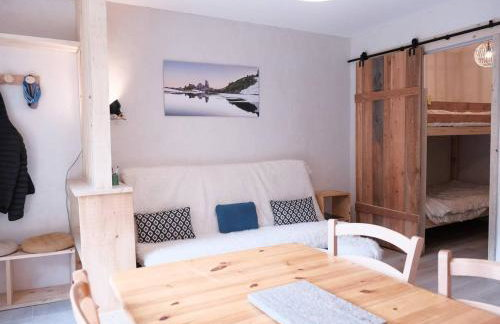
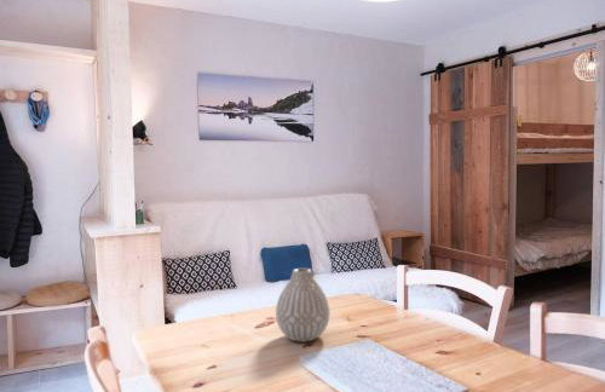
+ vase (302, 302)
